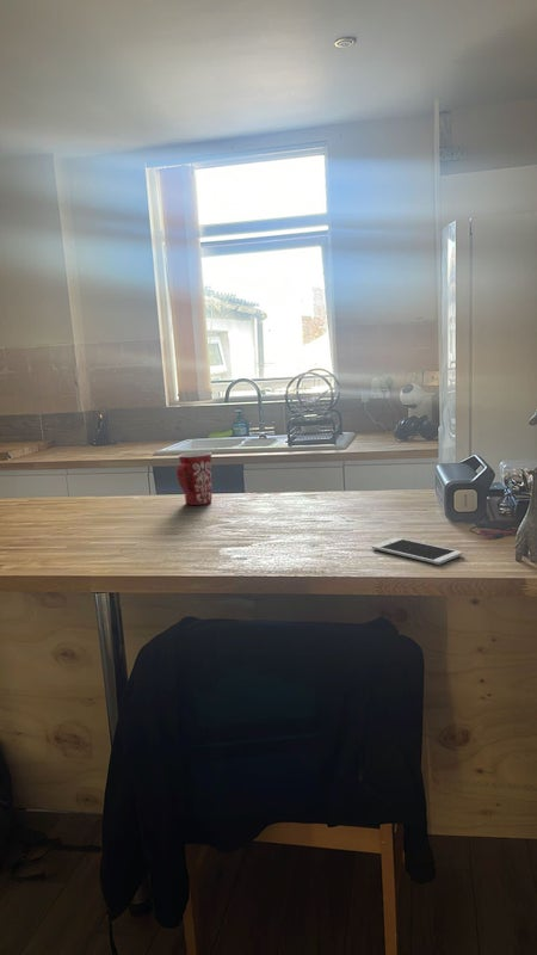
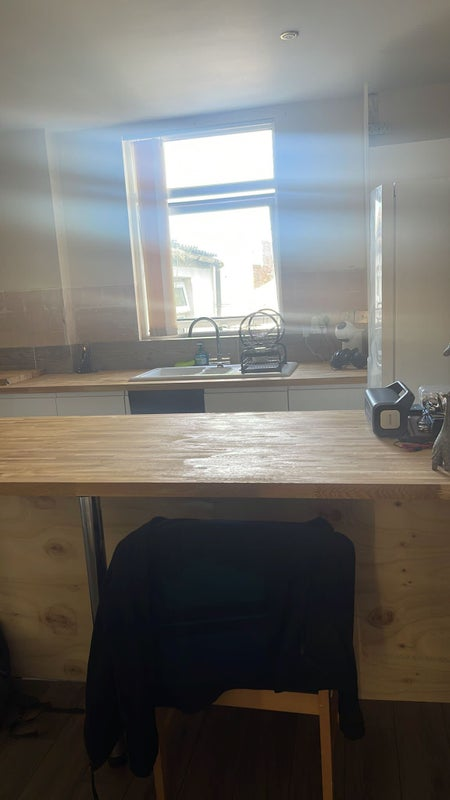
- cell phone (415, 549)
- mug (192, 479)
